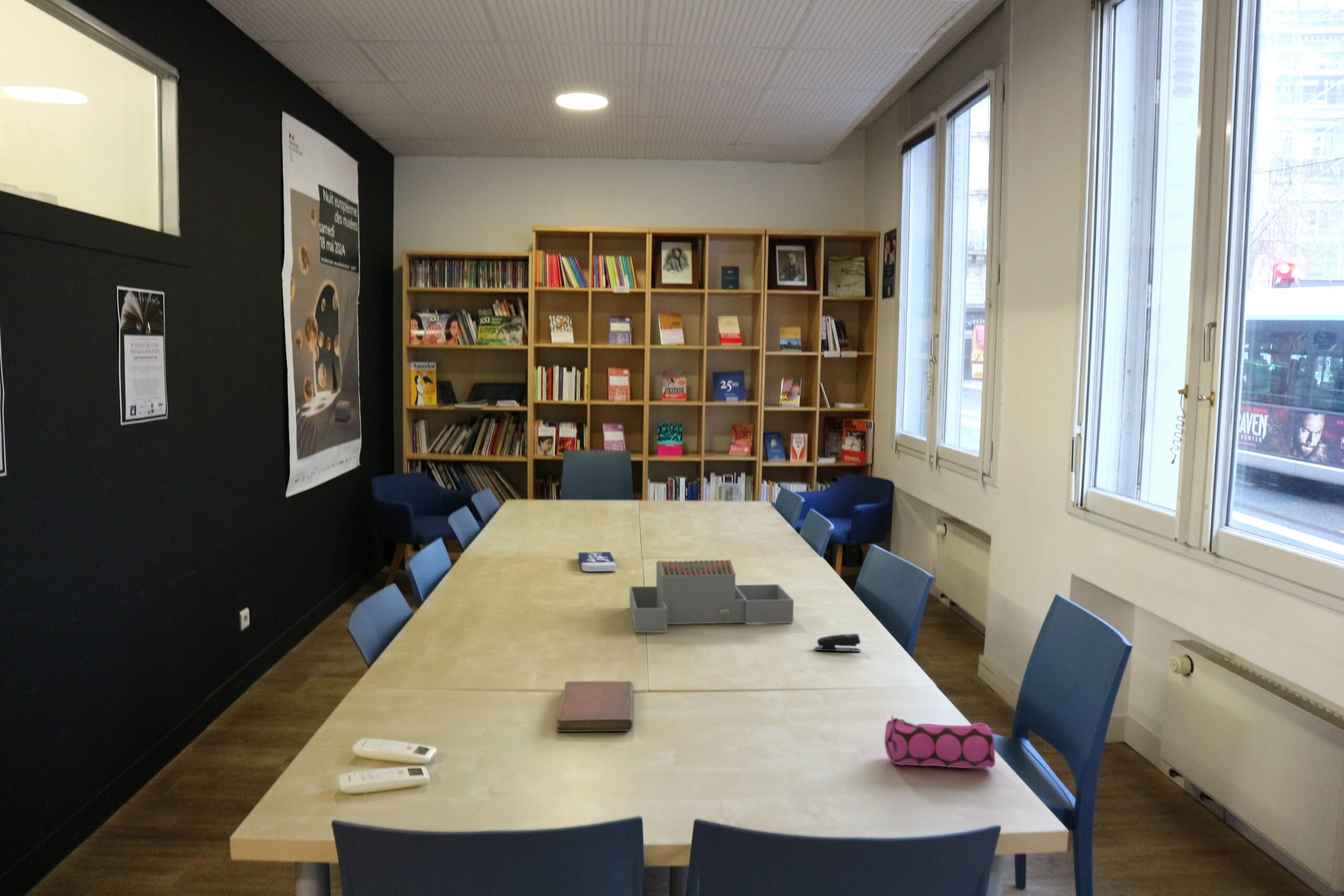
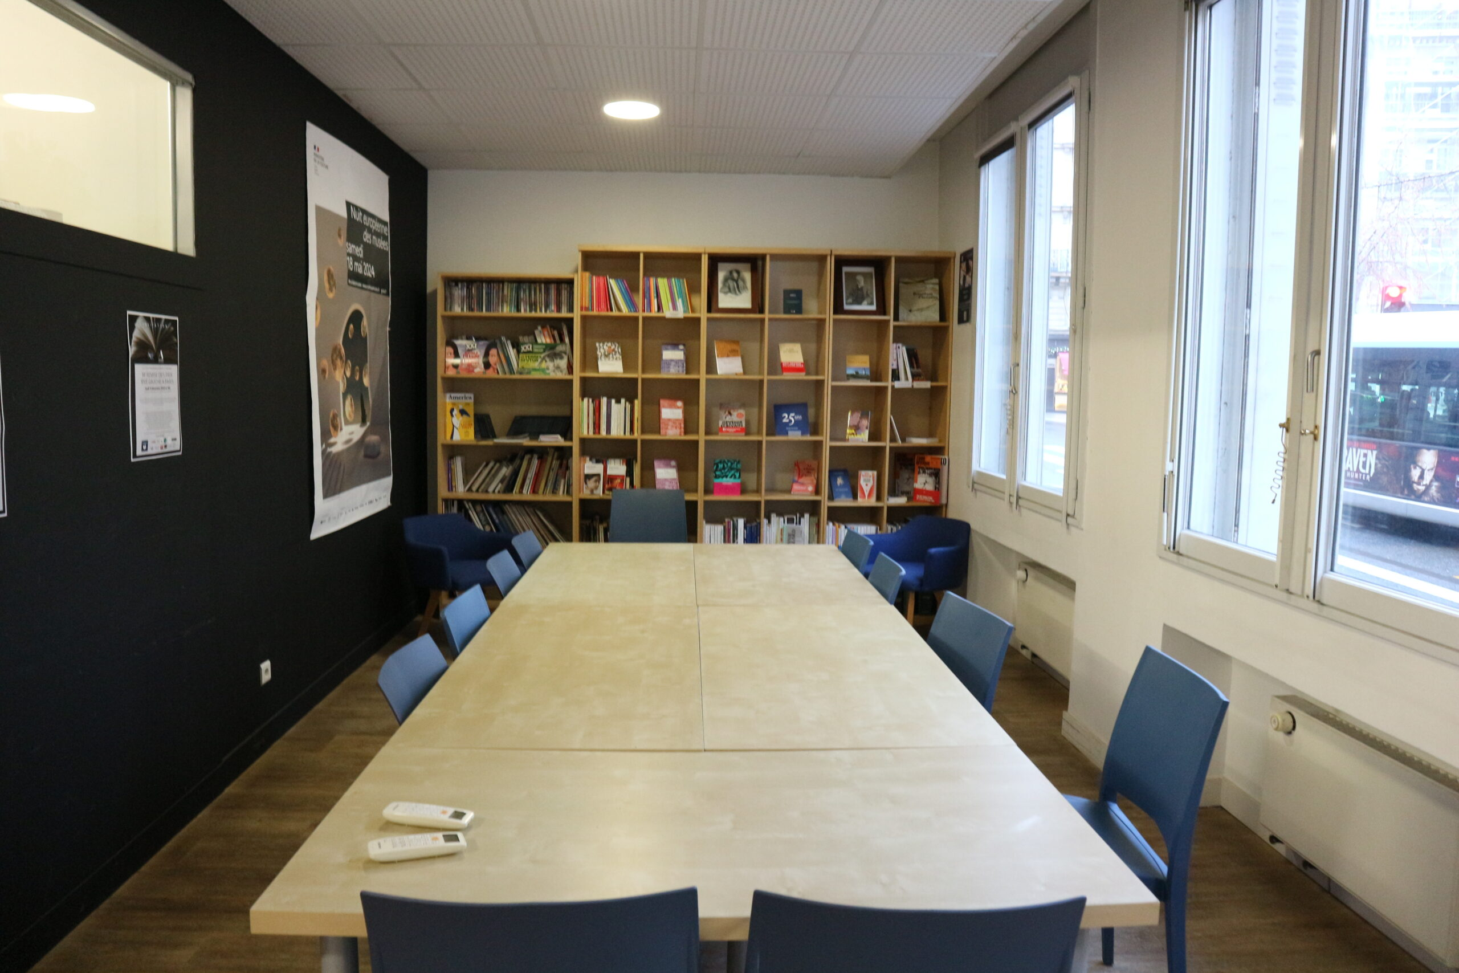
- notebook (597, 704)
- stapler (837, 641)
- pencil case (940, 741)
- architectural model (711, 590)
- book (596, 562)
